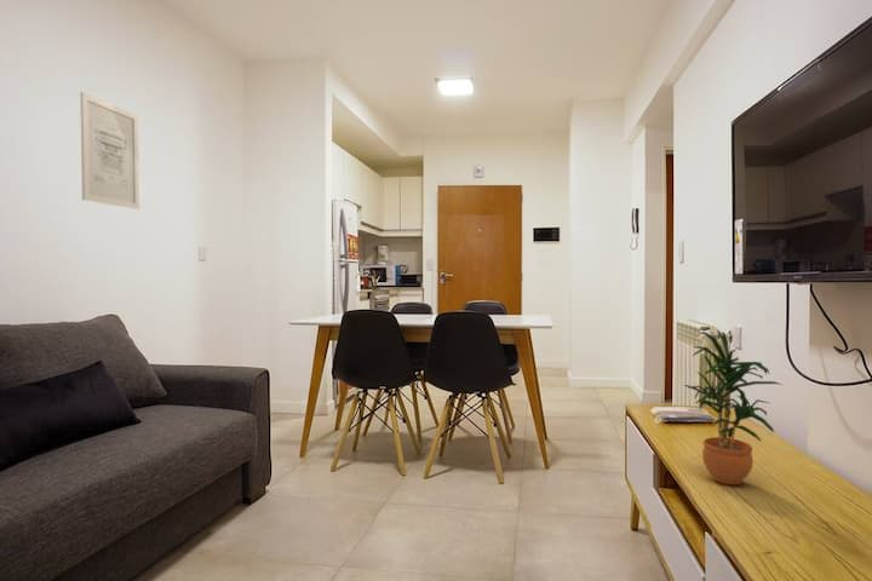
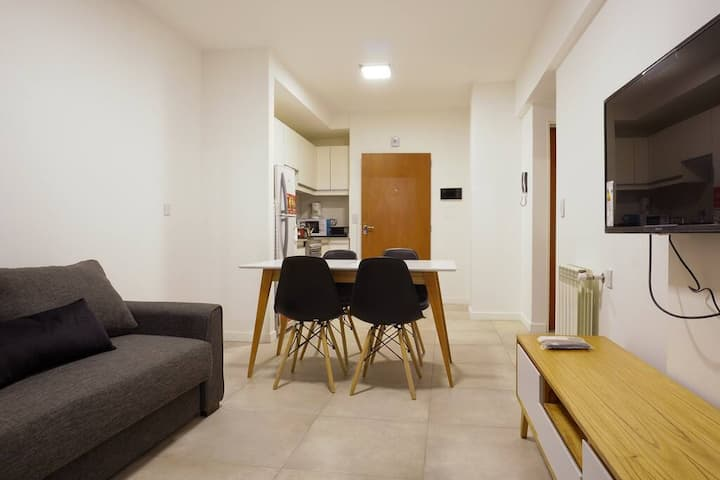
- potted plant (732, 403)
- wall art (111, 155)
